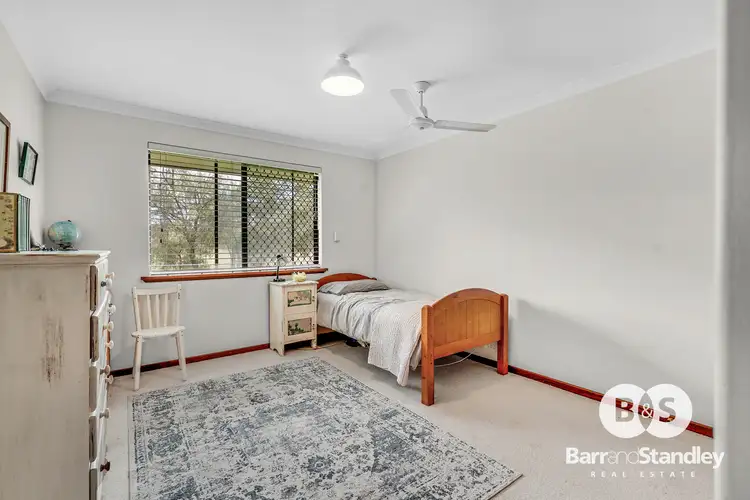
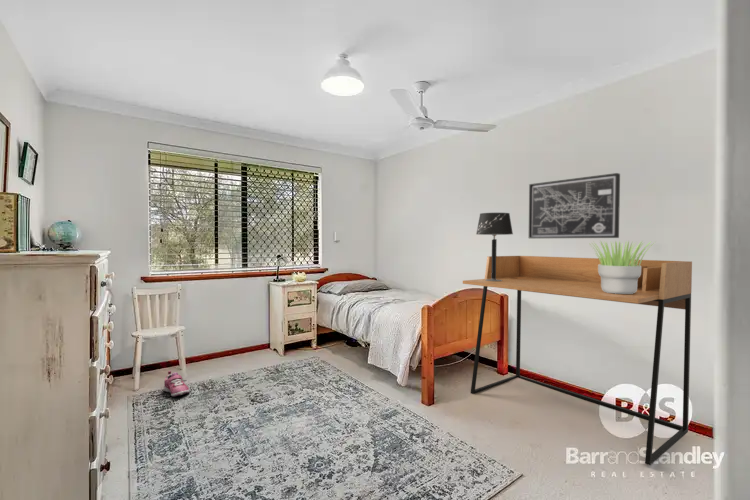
+ table lamp (494, 246)
+ desk (572, 296)
+ shoe (176, 383)
+ wall art (570, 208)
+ potted plant (618, 266)
